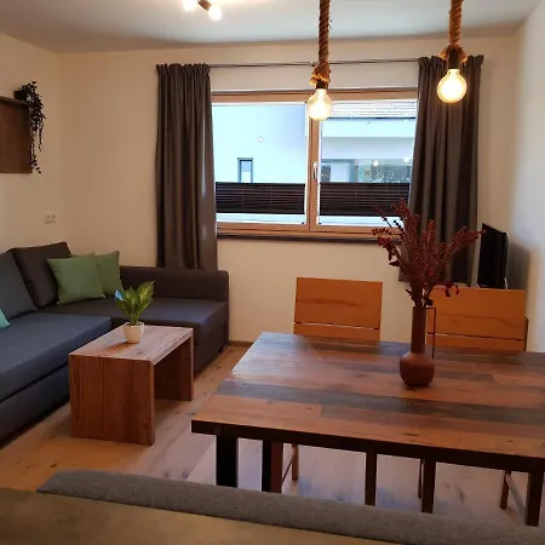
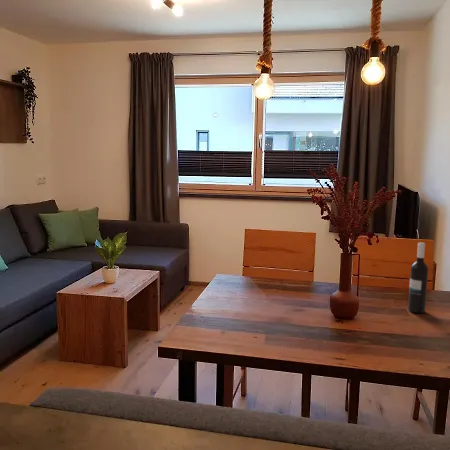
+ wine bottle (419, 277)
